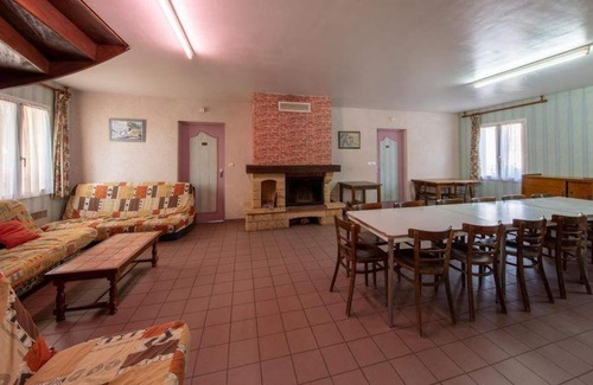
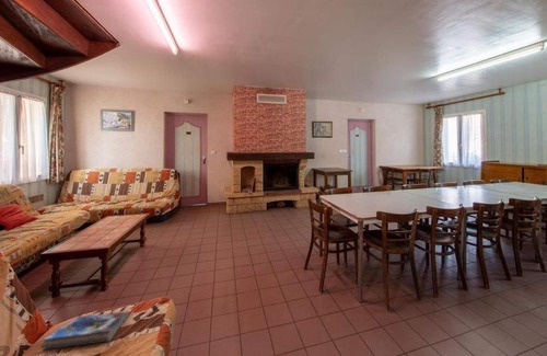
+ magazine (91, 324)
